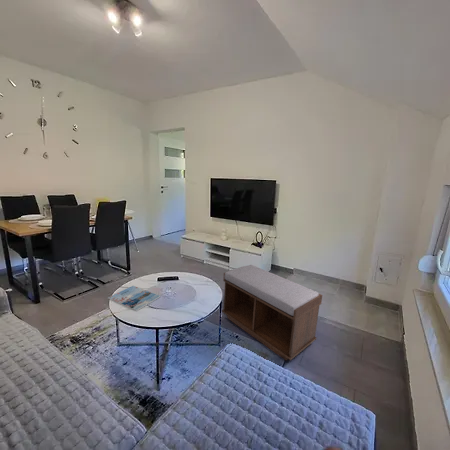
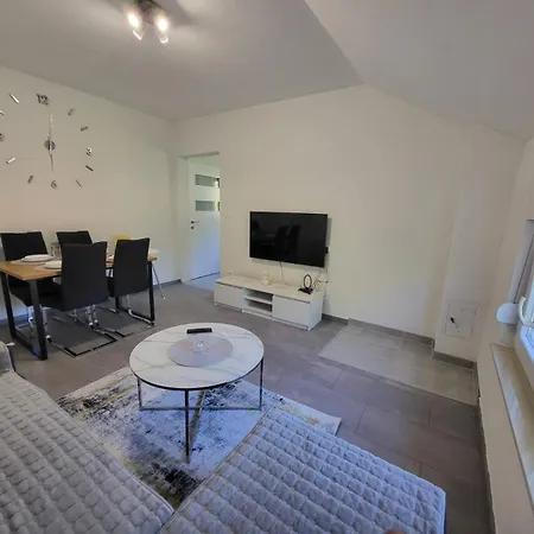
- magazine (134, 297)
- bench (266, 305)
